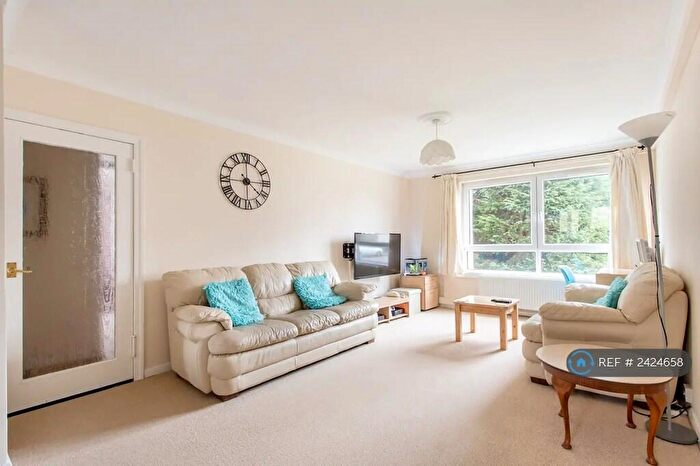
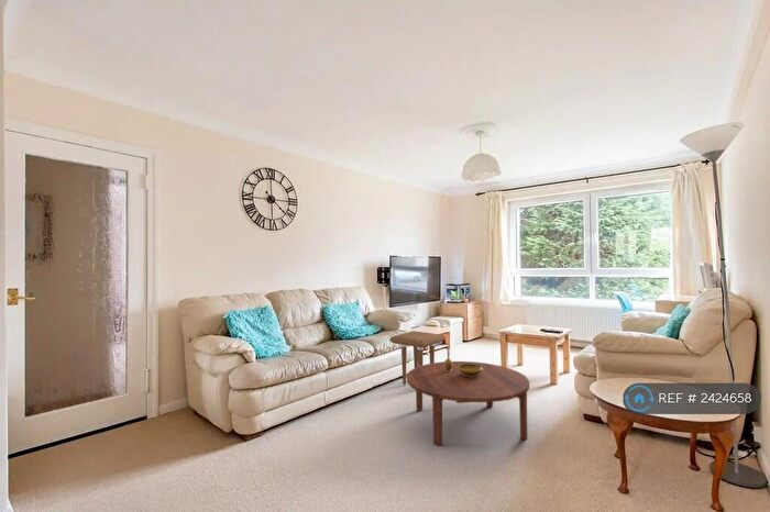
+ decorative bowl (462, 364)
+ side table (417, 359)
+ coffee table (466, 400)
